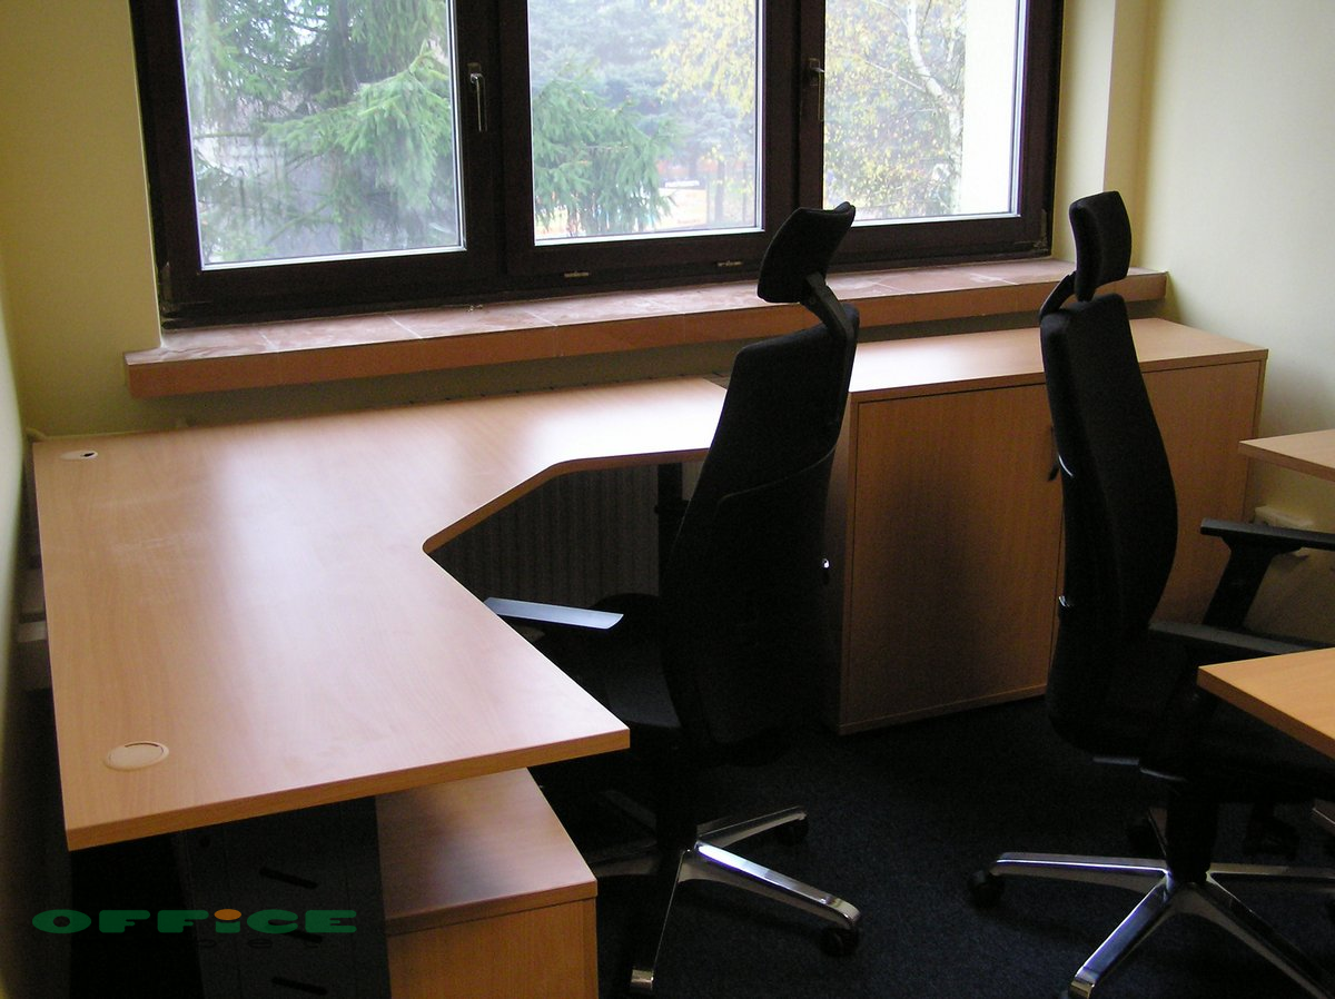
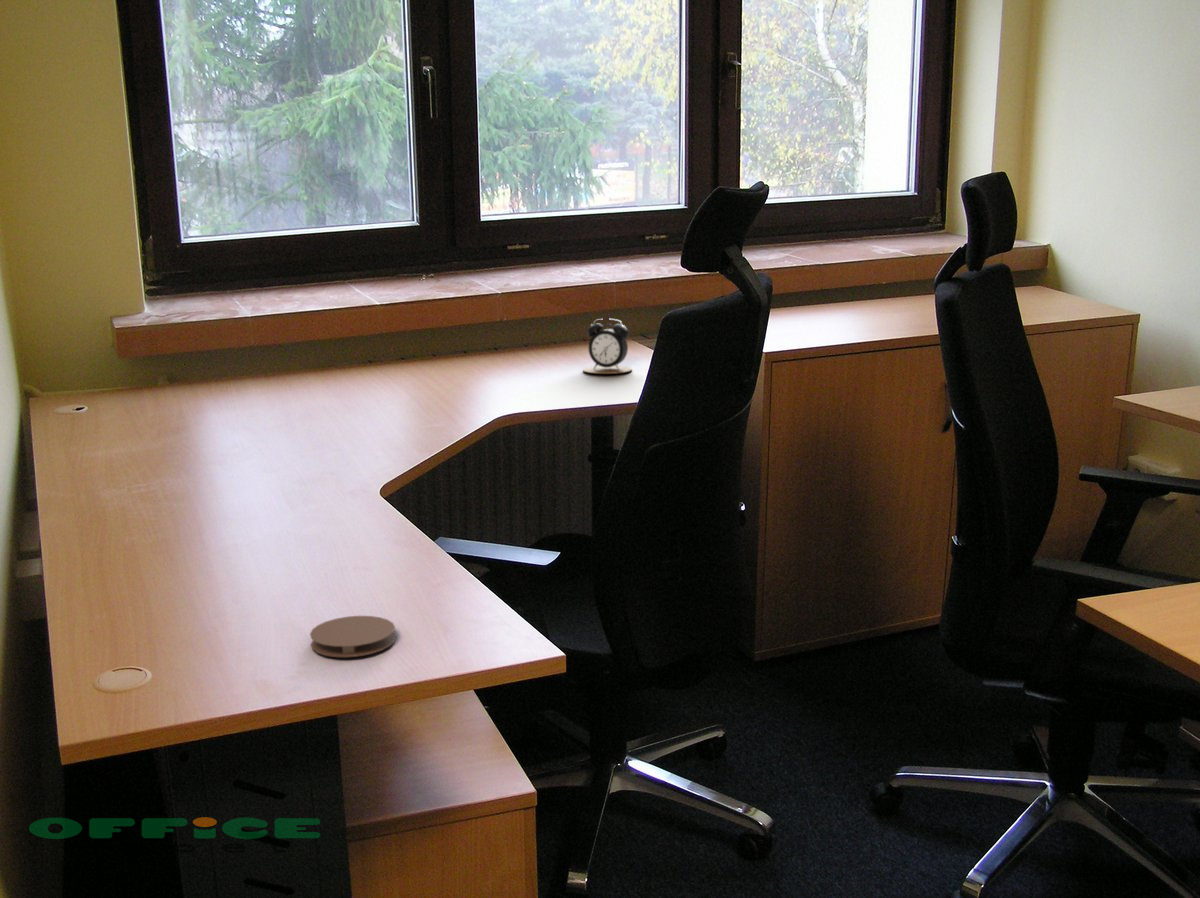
+ coaster (353, 635)
+ alarm clock (607, 344)
